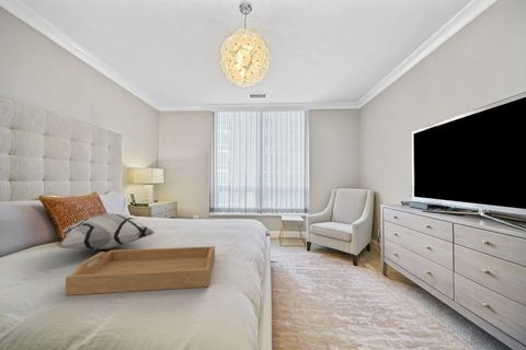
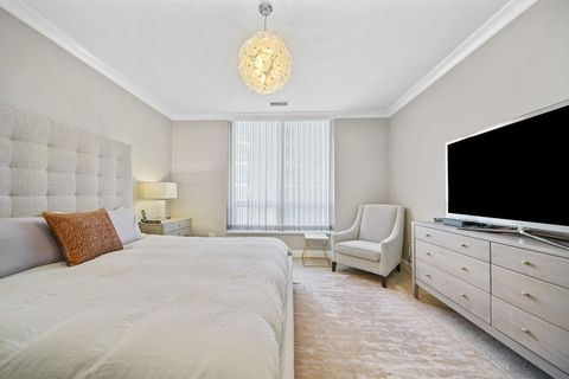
- serving tray (153, 264)
- decorative pillow (107, 231)
